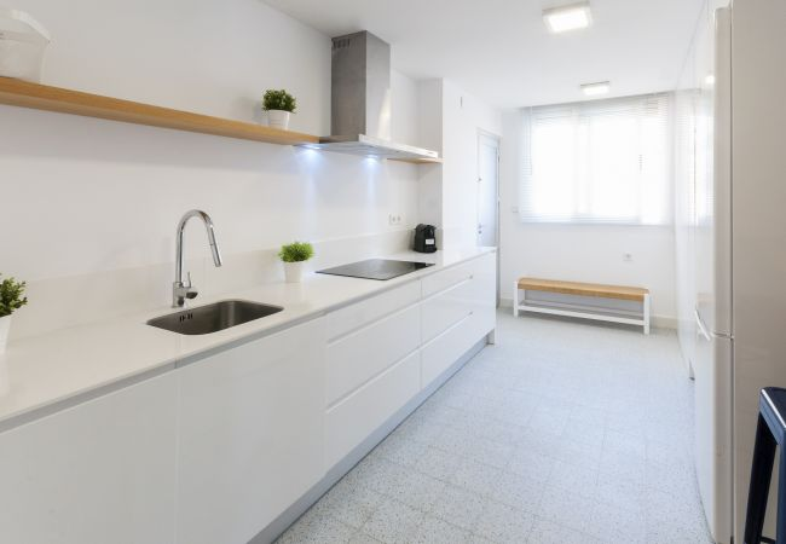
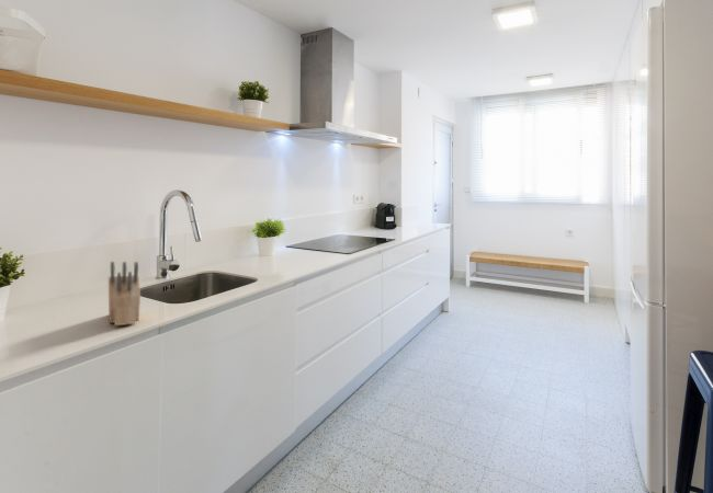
+ knife block (123, 290)
